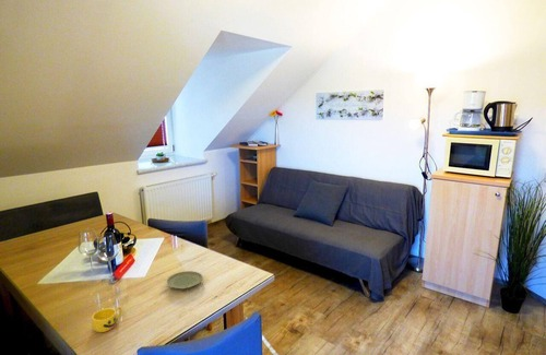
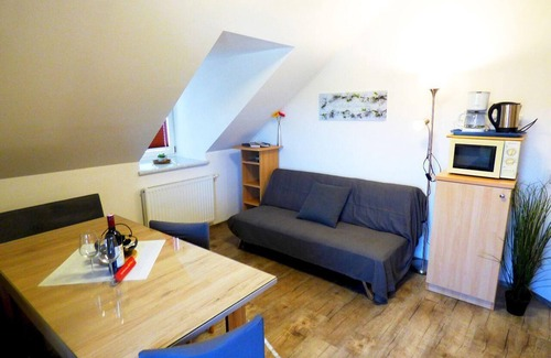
- plate (185, 281)
- cup (107, 318)
